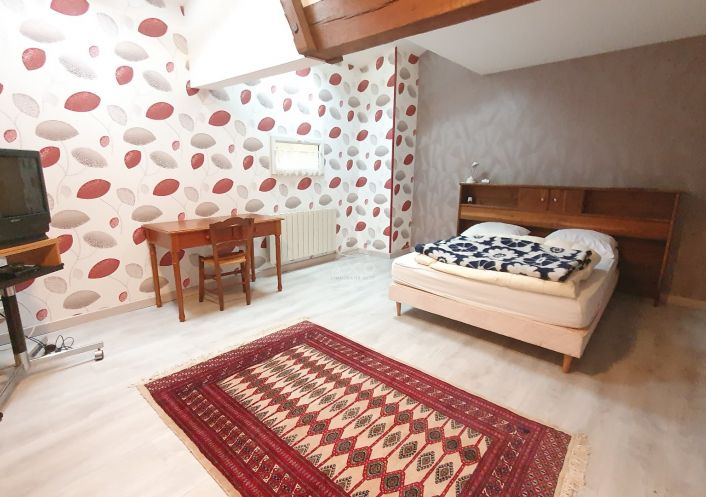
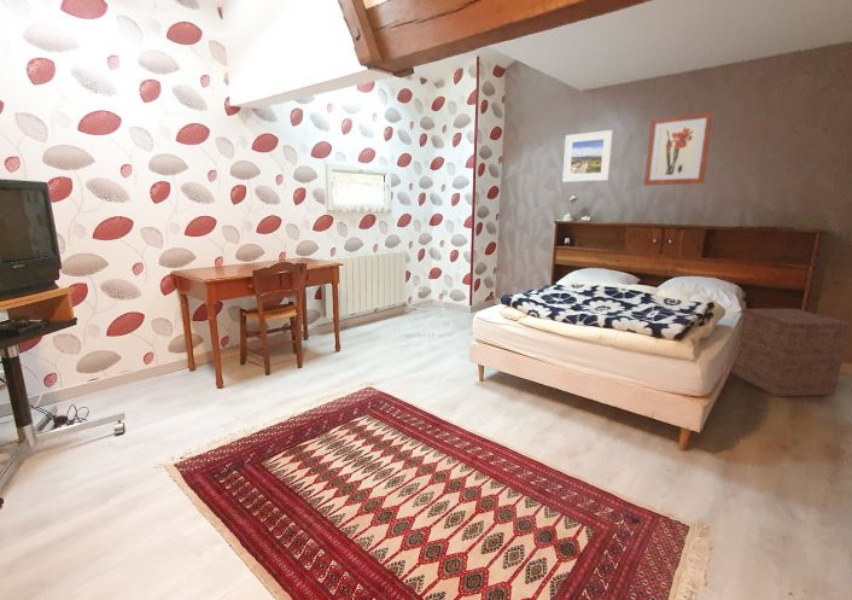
+ wall art (677, 151)
+ nightstand (784, 349)
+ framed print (587, 157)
